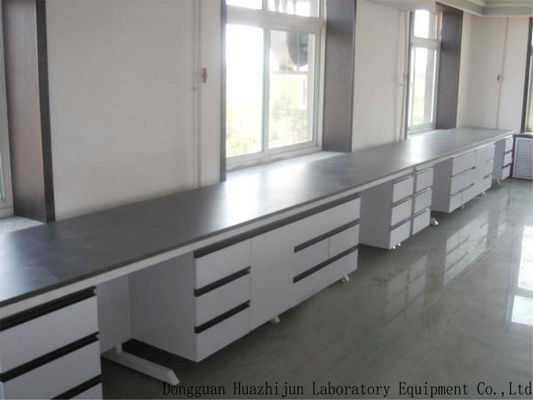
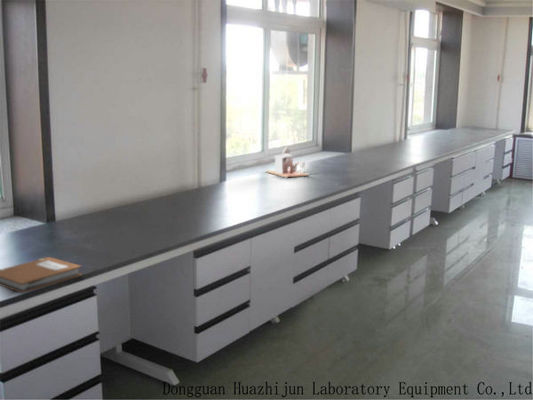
+ desk organizer (286, 160)
+ notebook (37, 272)
